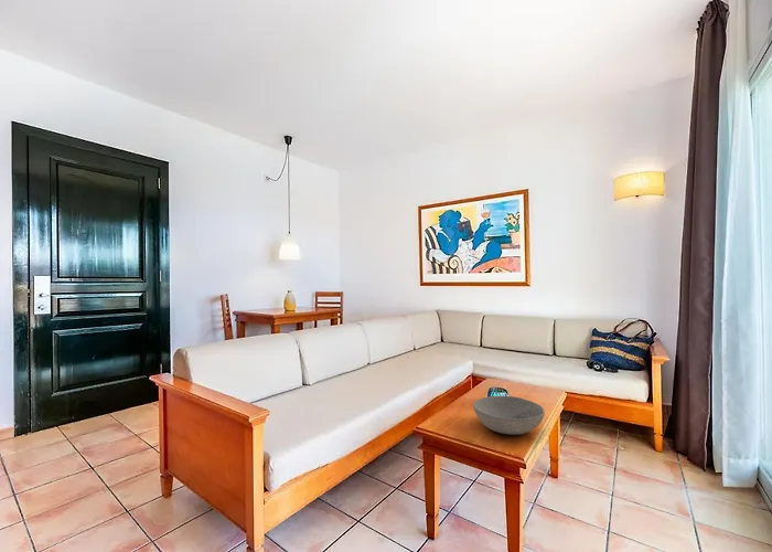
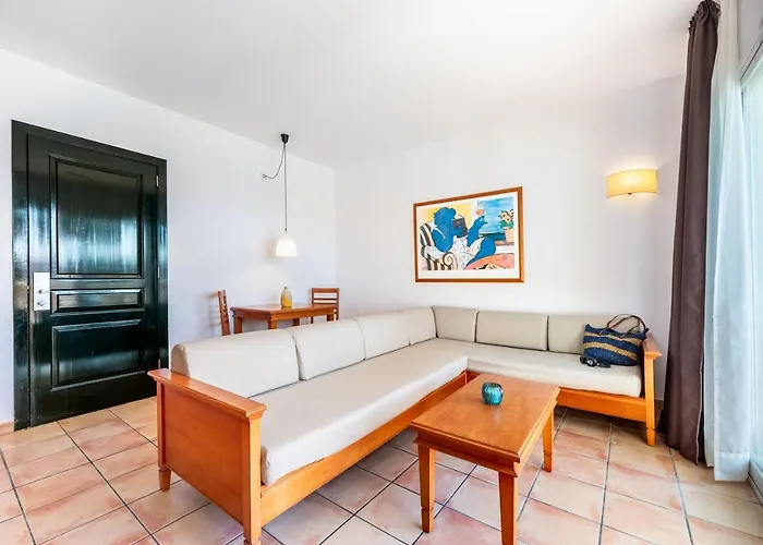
- bowl (507, 416)
